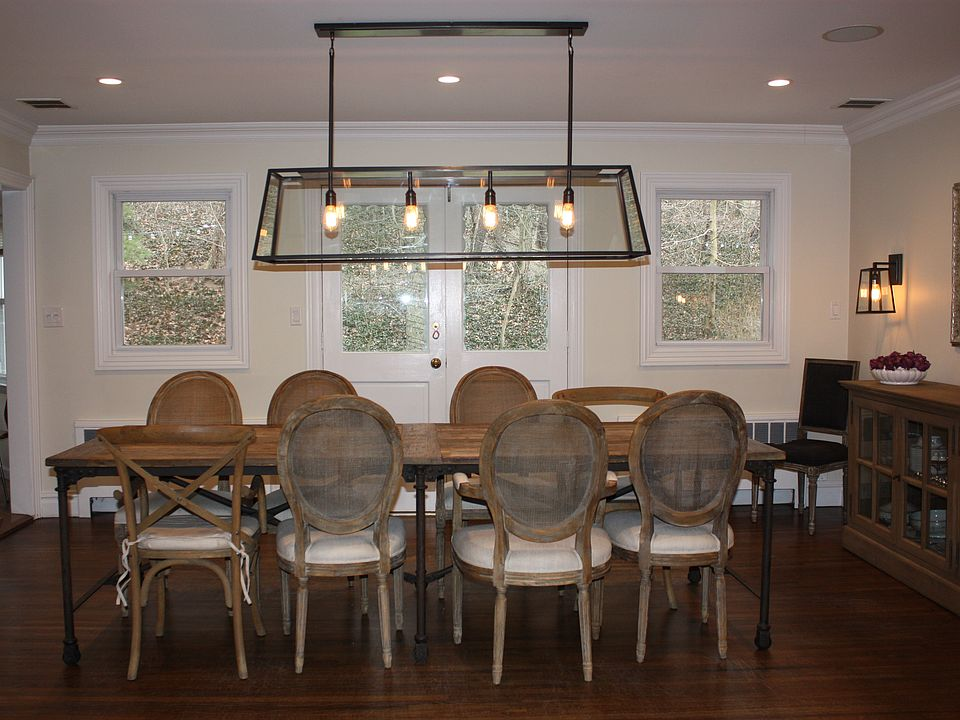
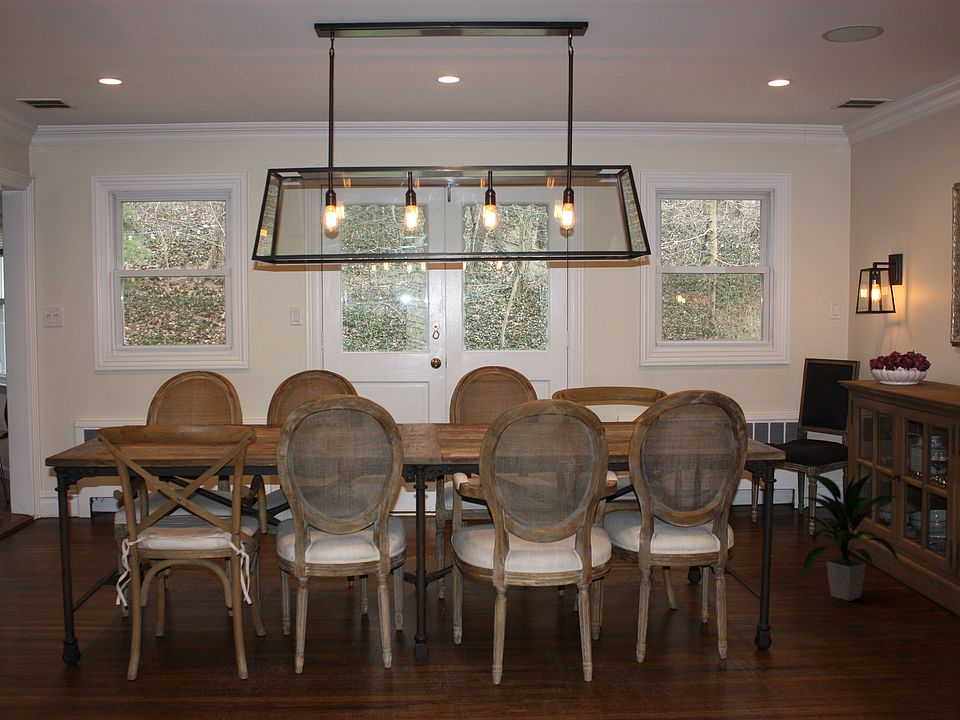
+ indoor plant (841, 531)
